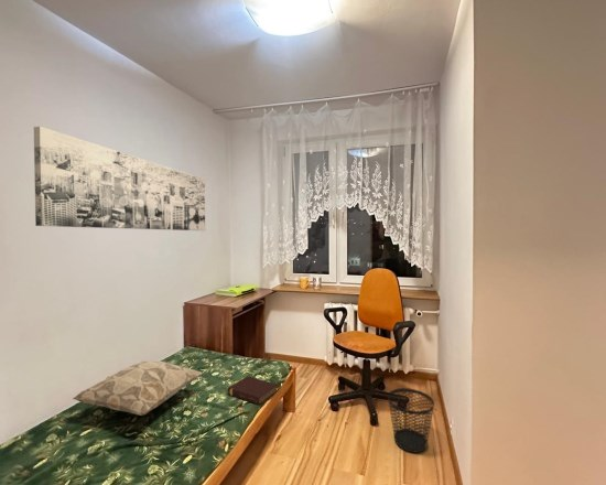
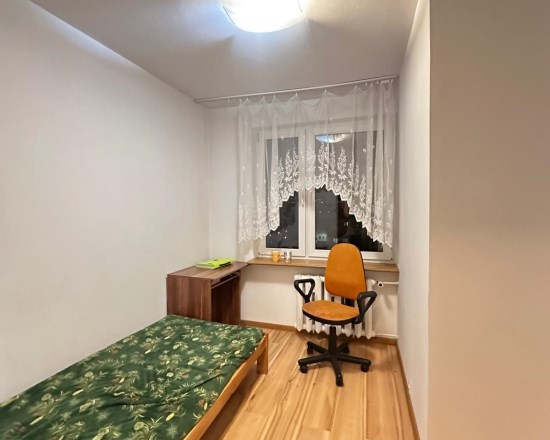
- book (252, 389)
- decorative pillow (143, 384)
- wall art (145, 195)
- wastebasket (410, 420)
